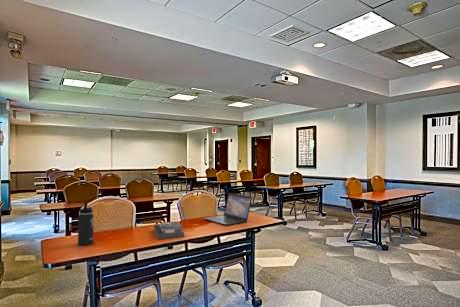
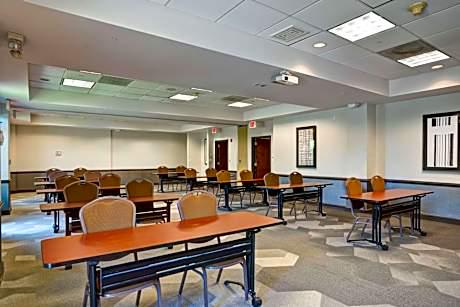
- laptop (227, 208)
- thermos bottle (86, 222)
- architectural model (168, 227)
